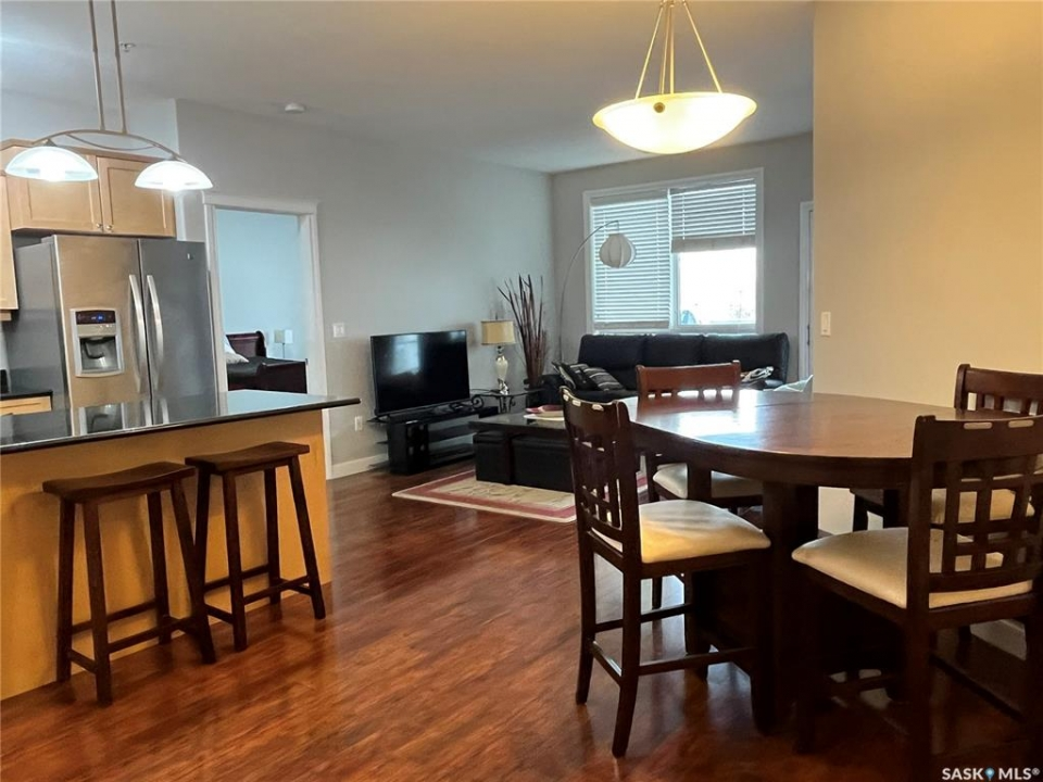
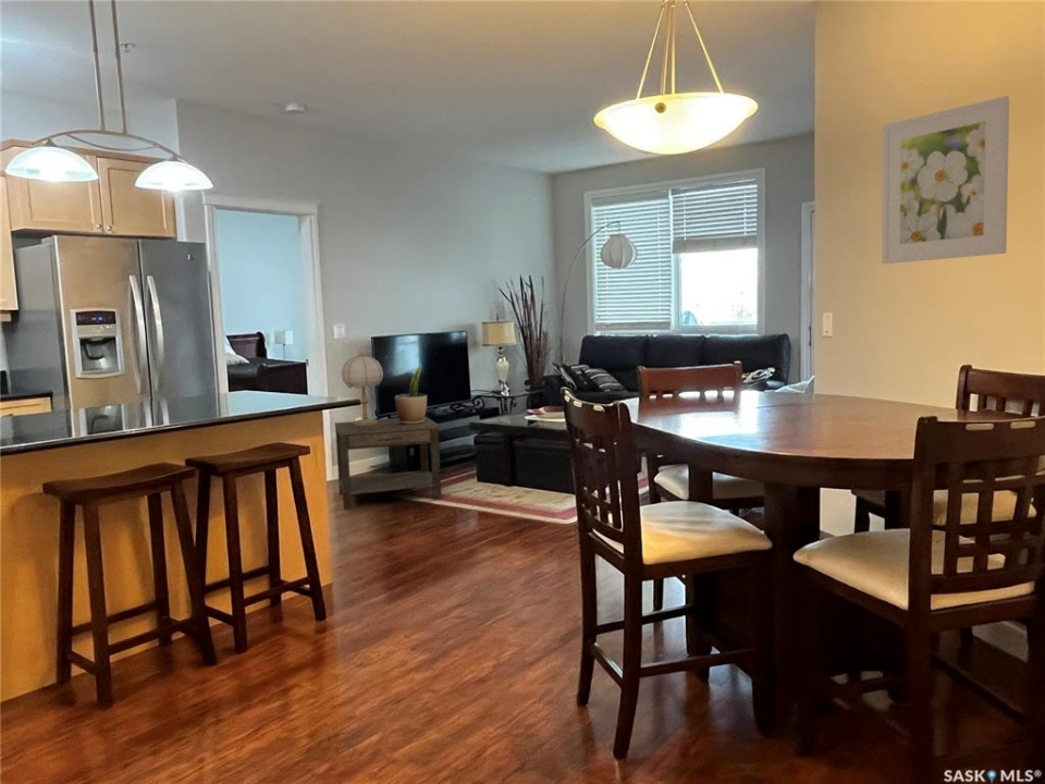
+ side table (386, 474)
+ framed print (941, 185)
+ potted plant (410, 393)
+ table lamp (364, 388)
